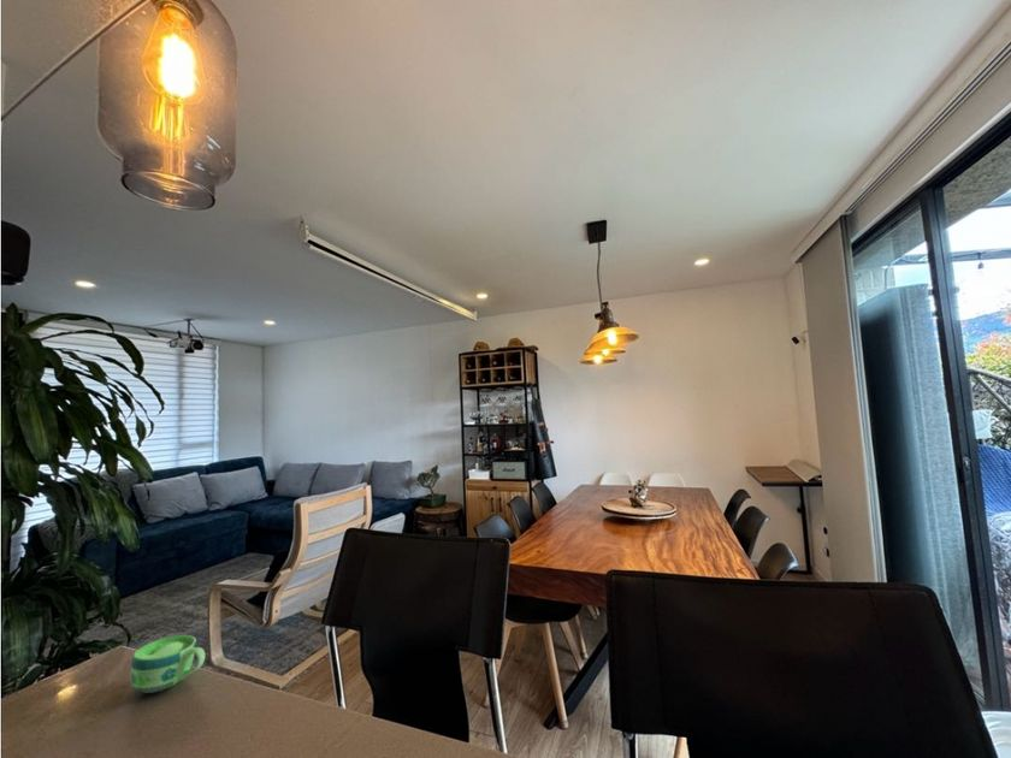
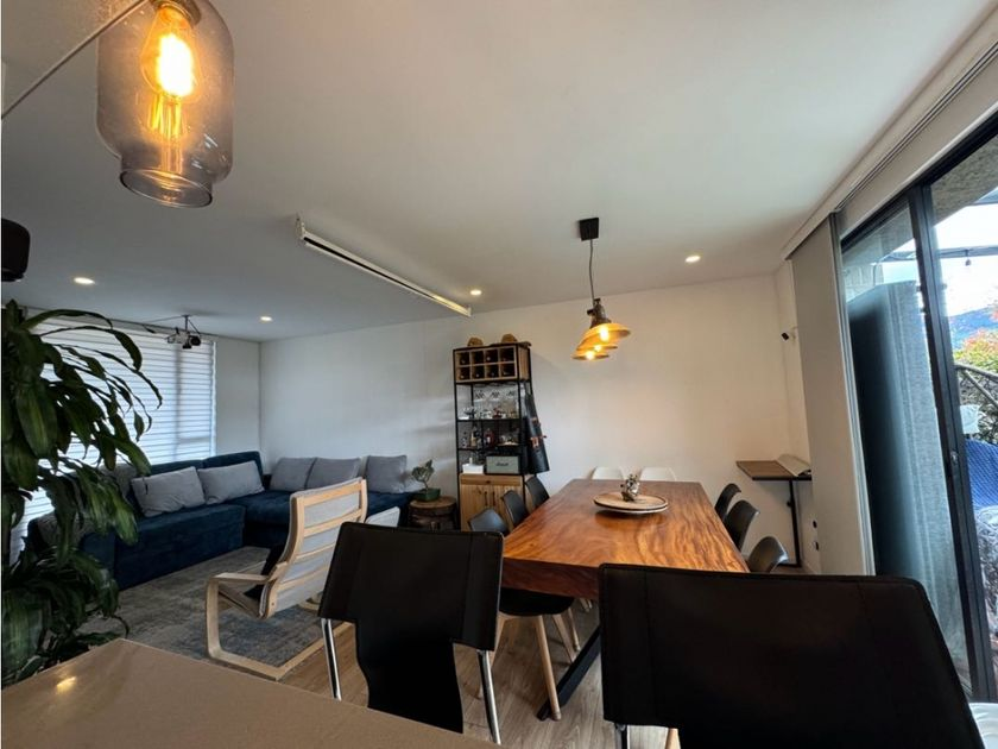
- cup (172, 663)
